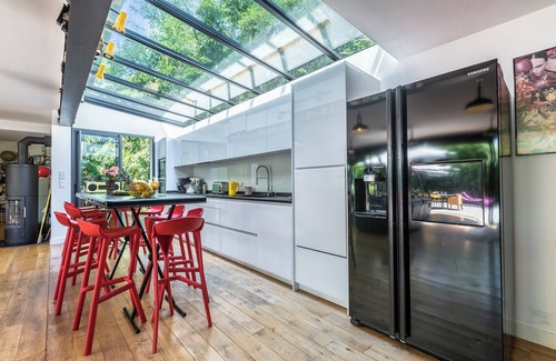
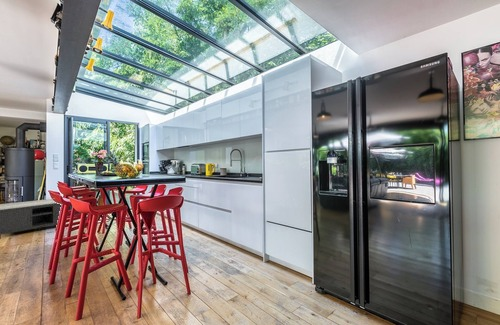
+ bench (38, 215)
